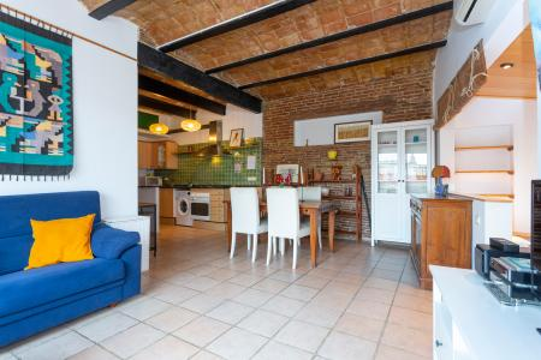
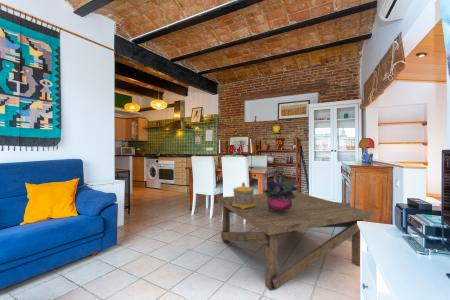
+ coffee table (284, 227)
+ potted plant (279, 192)
+ decorative container (243, 193)
